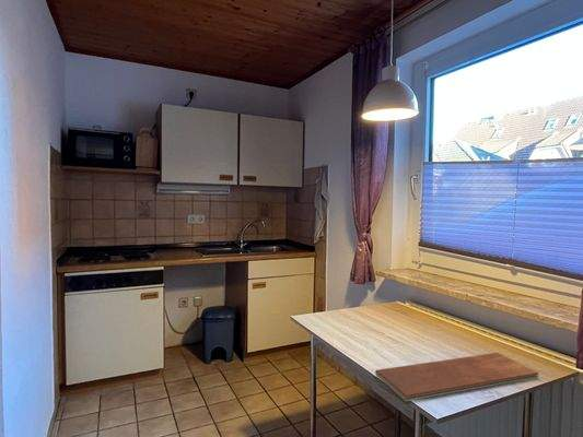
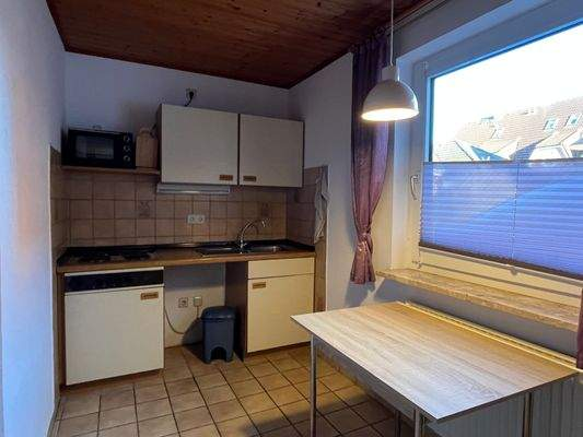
- chopping board (456, 373)
